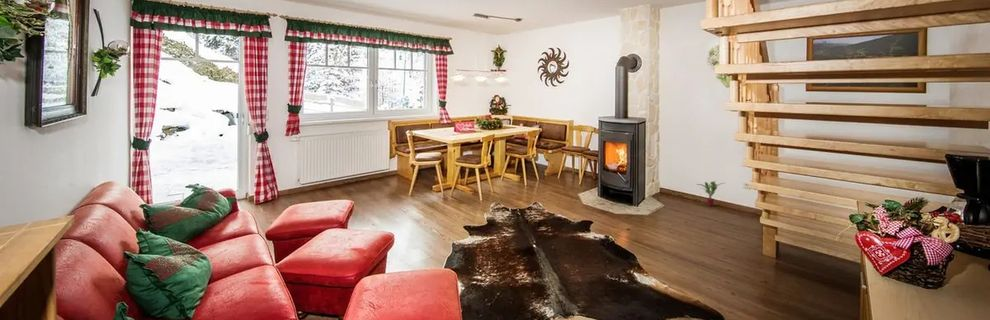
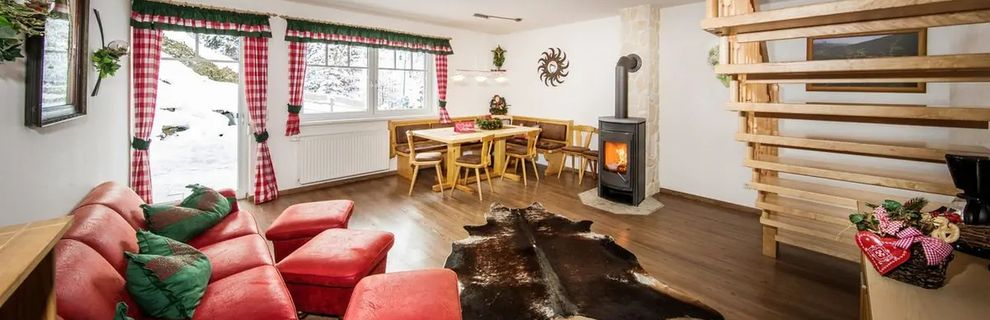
- potted plant (709, 193)
